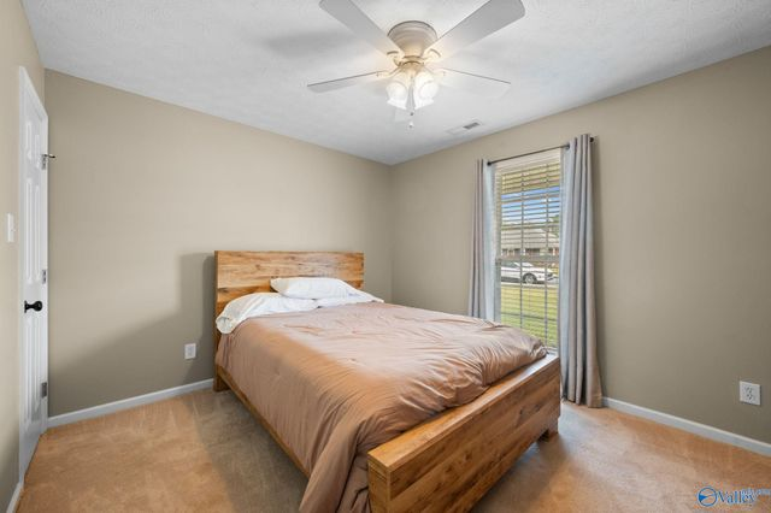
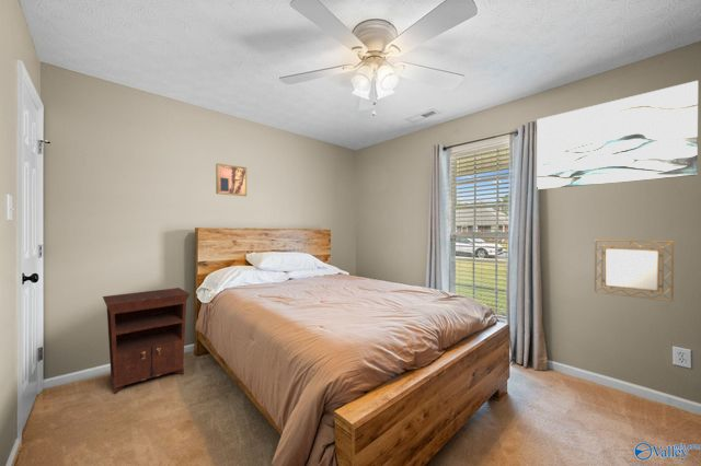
+ nightstand (147, 335)
+ home mirror (631, 268)
+ wall art (231, 179)
+ wall art (605, 143)
